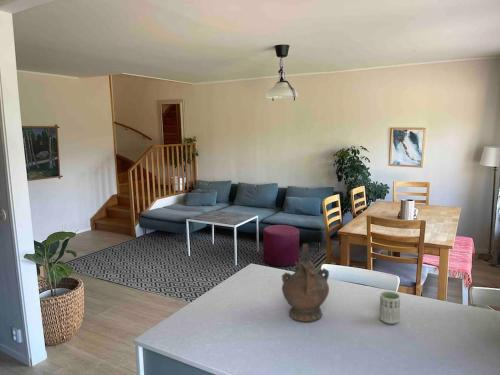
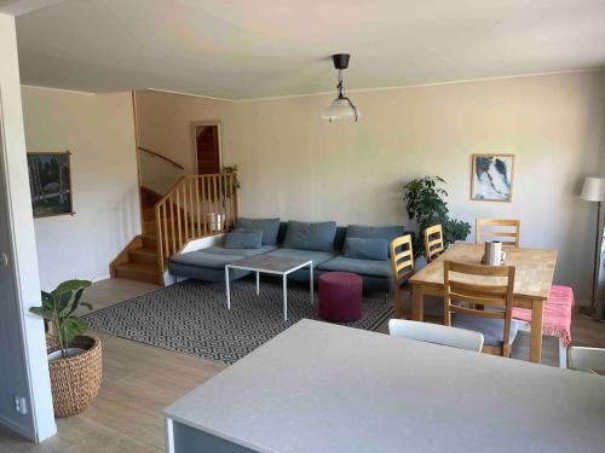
- cup (389, 307)
- ceremonial vessel (306, 280)
